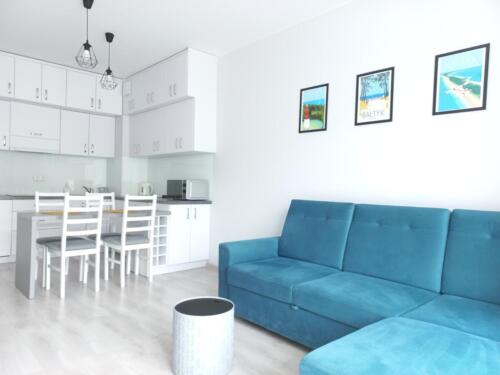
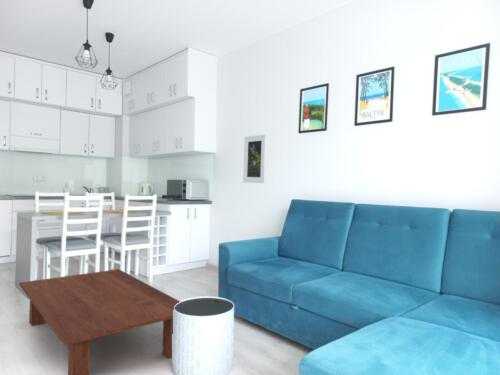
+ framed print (254, 159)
+ coffee table (99, 316)
